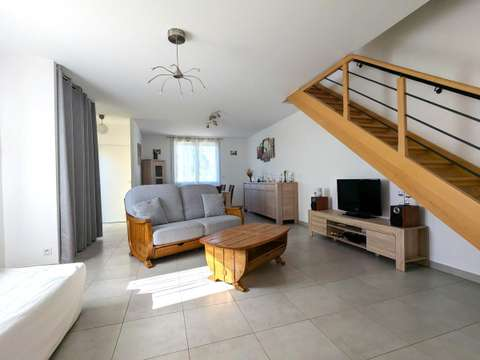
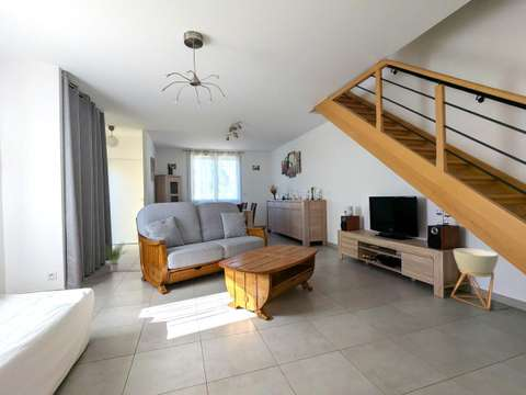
+ potted plant (114, 256)
+ planter (474, 275)
